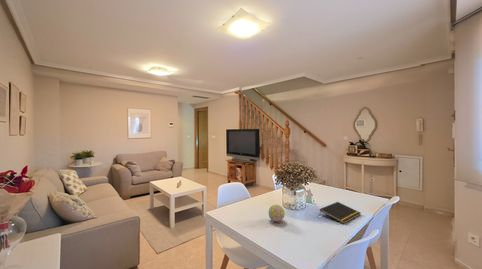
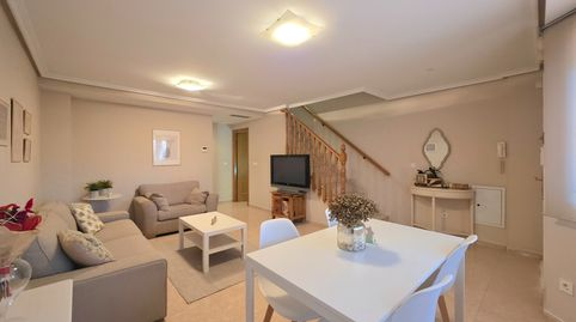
- decorative ball (276, 213)
- notepad (340, 211)
